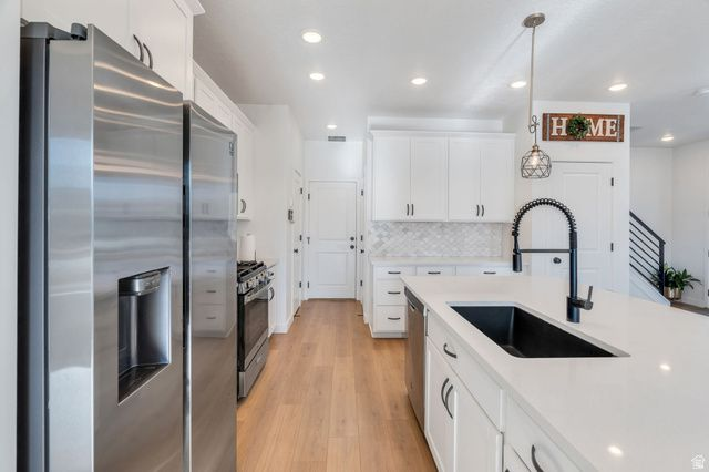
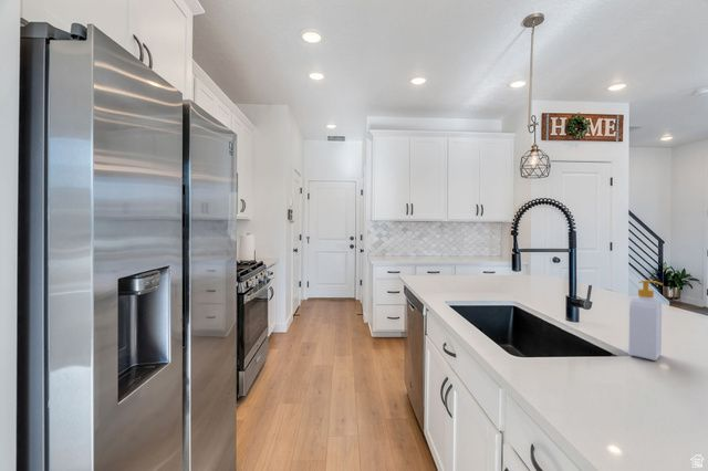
+ soap bottle (646, 317)
